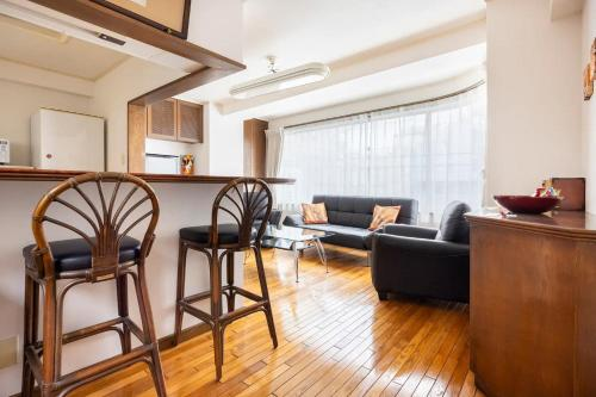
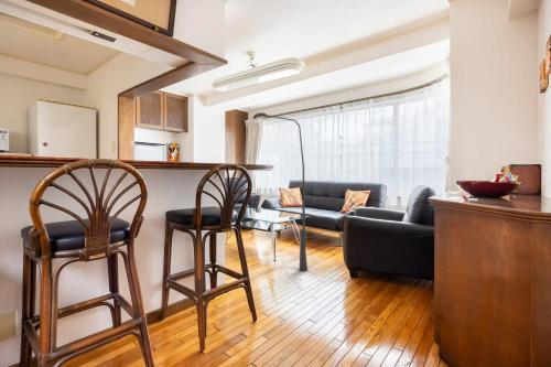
+ floor lamp (302, 194)
